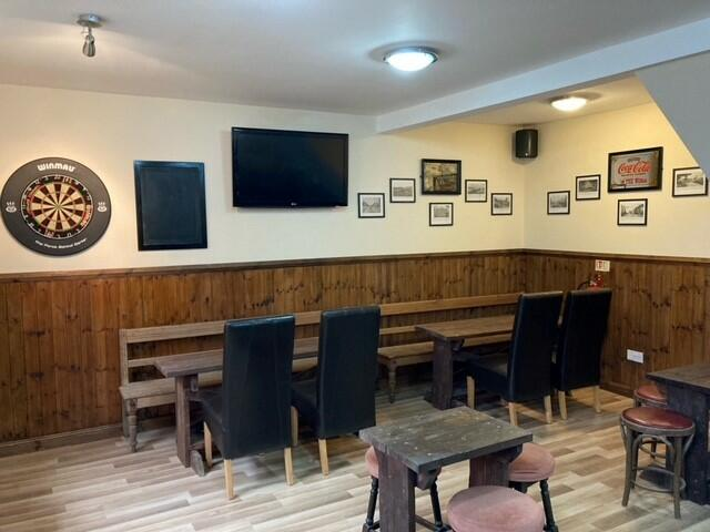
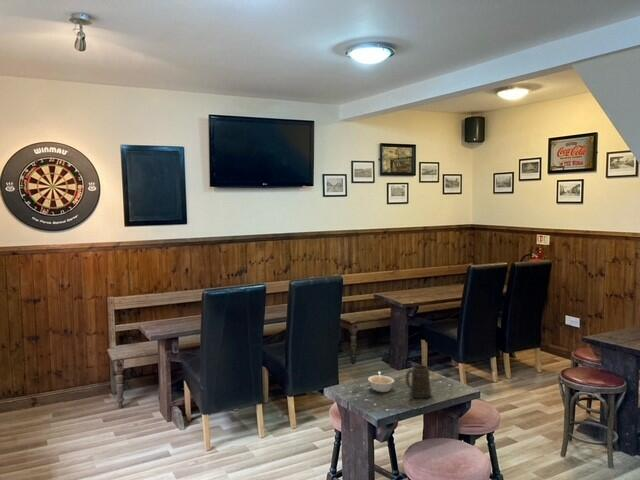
+ legume (380, 383)
+ beer mug (417, 382)
